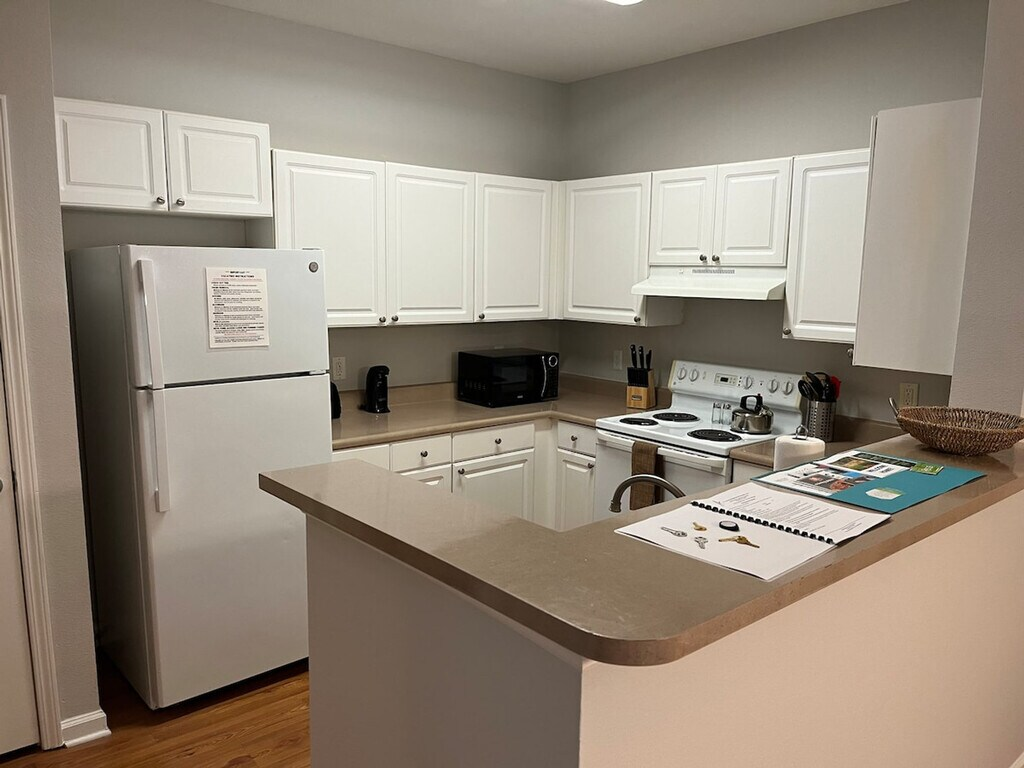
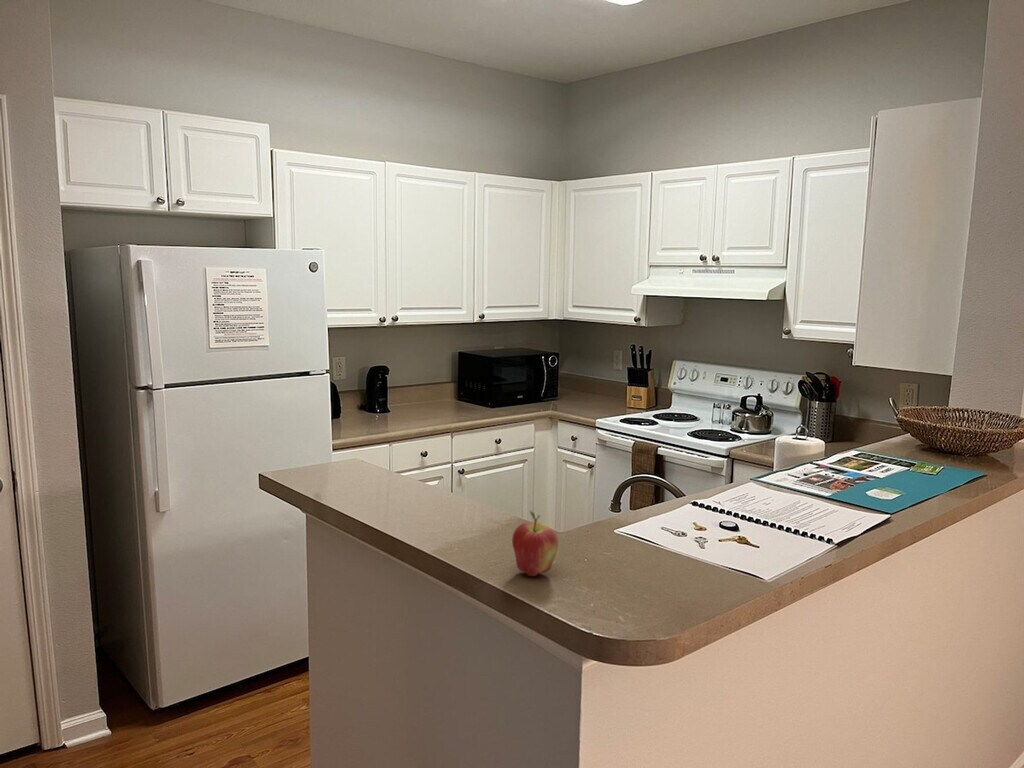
+ fruit (535, 539)
